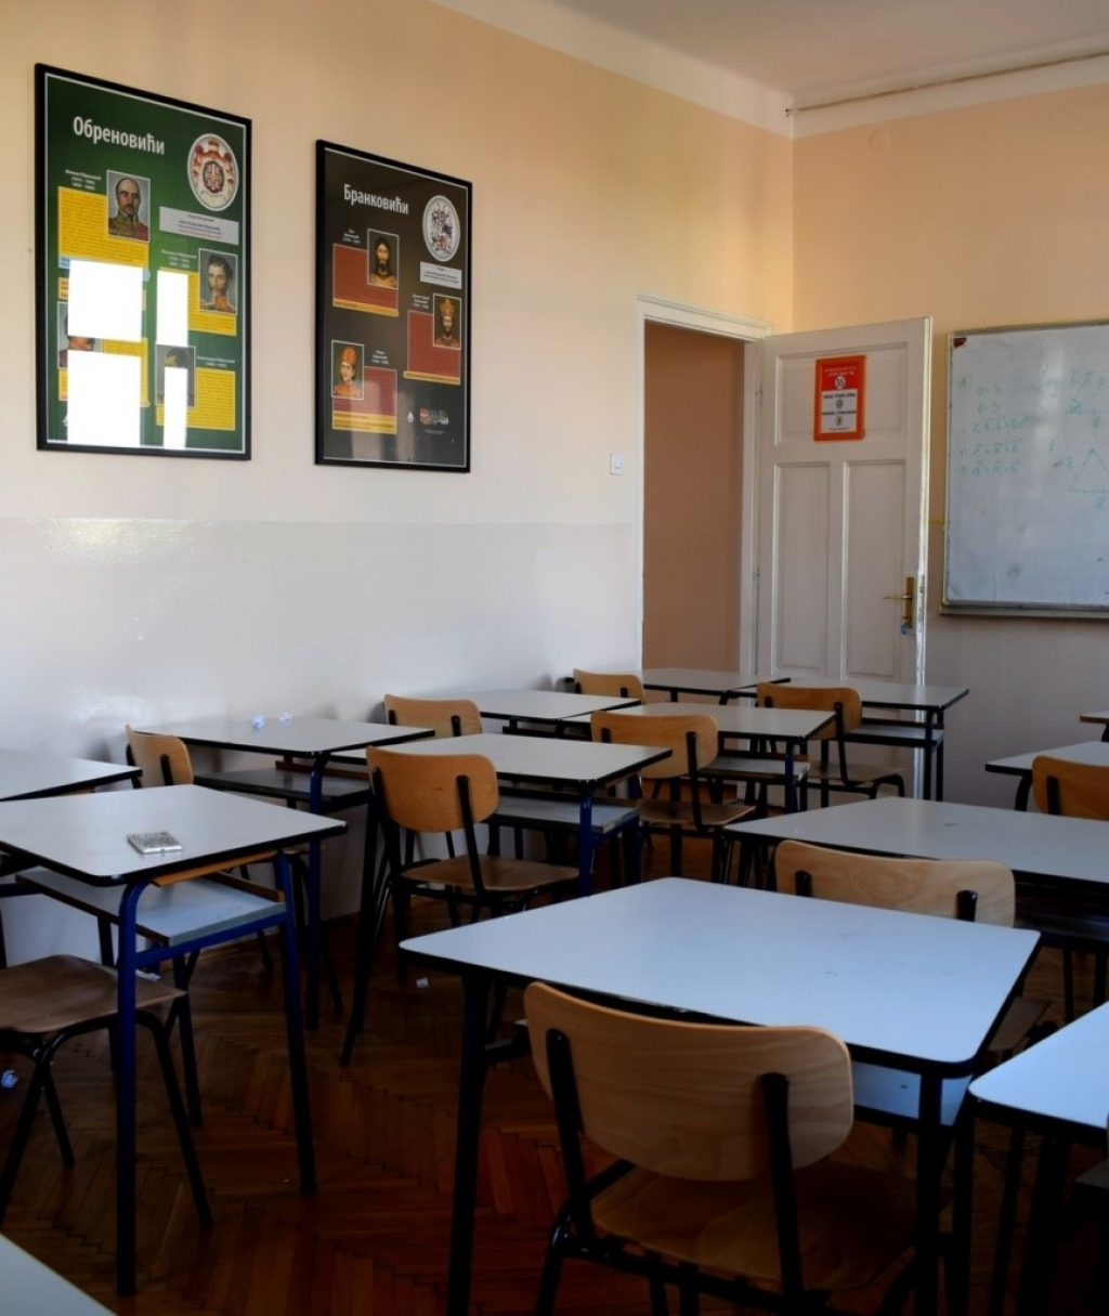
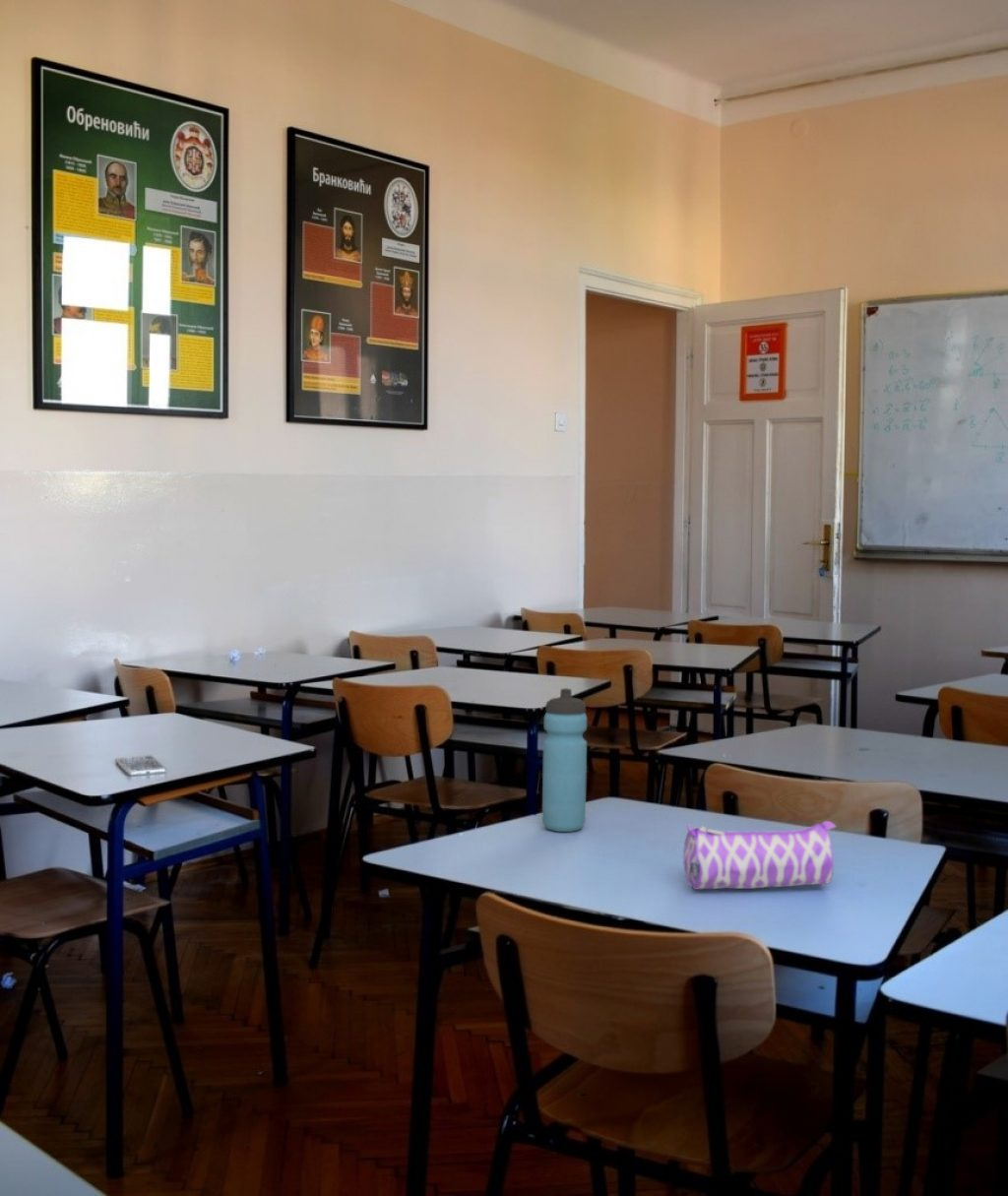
+ pencil case (756, 853)
+ water bottle (564, 758)
